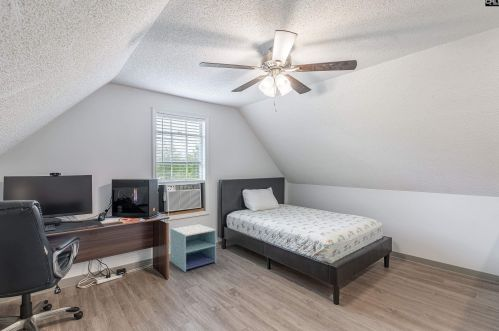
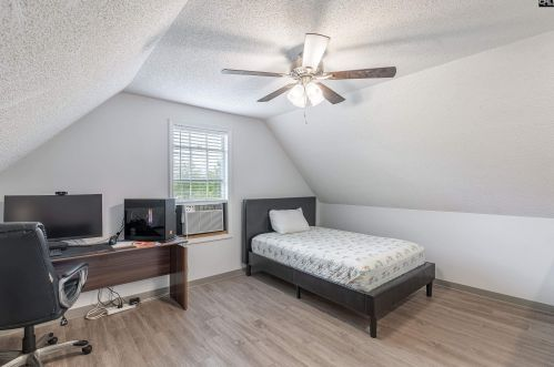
- nightstand (193, 245)
